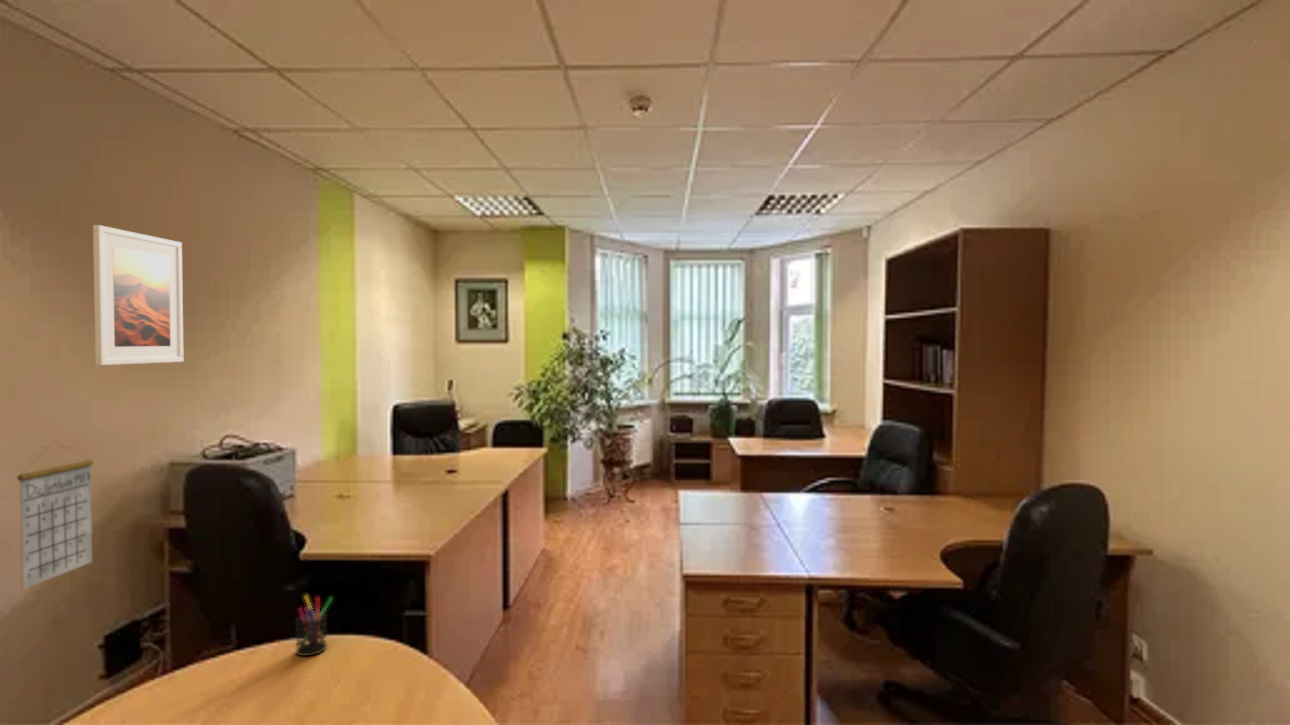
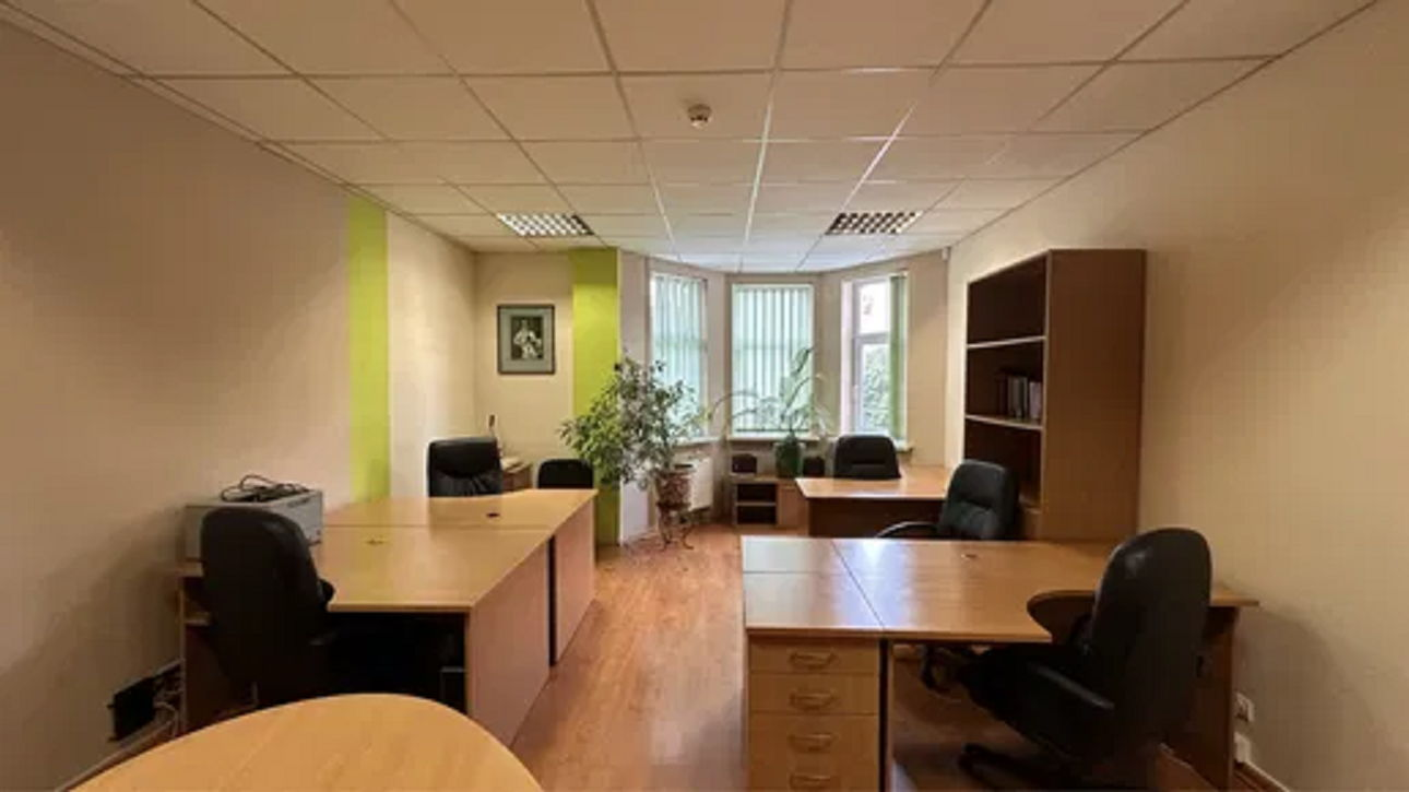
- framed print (142, 299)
- calendar (58, 508)
- pen holder (315, 621)
